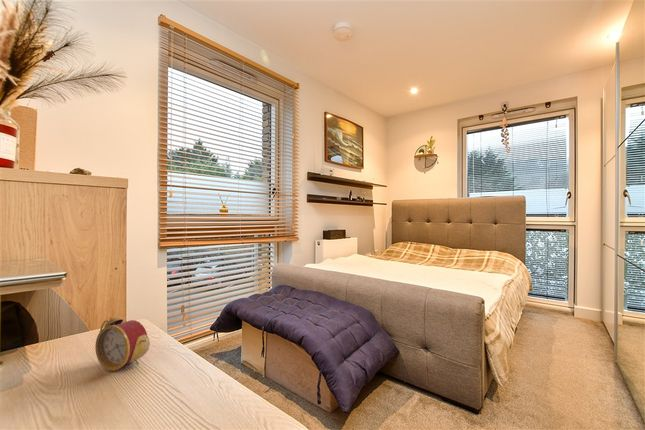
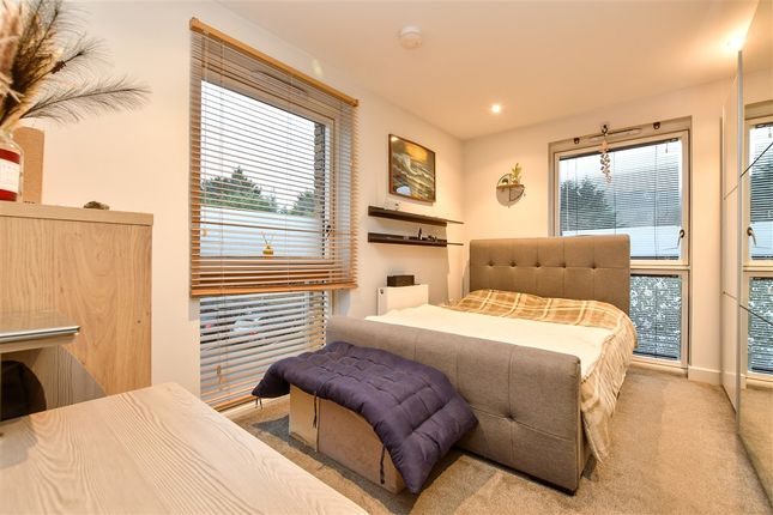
- alarm clock (120, 341)
